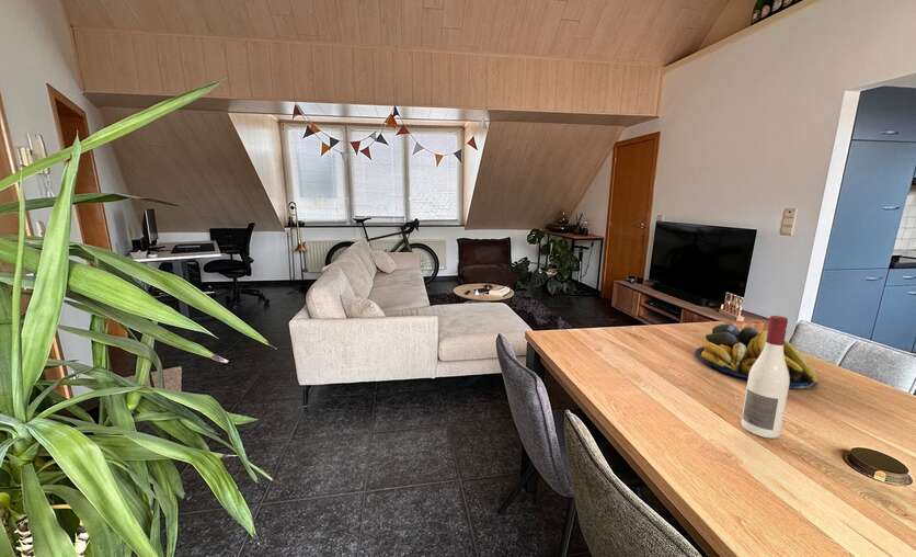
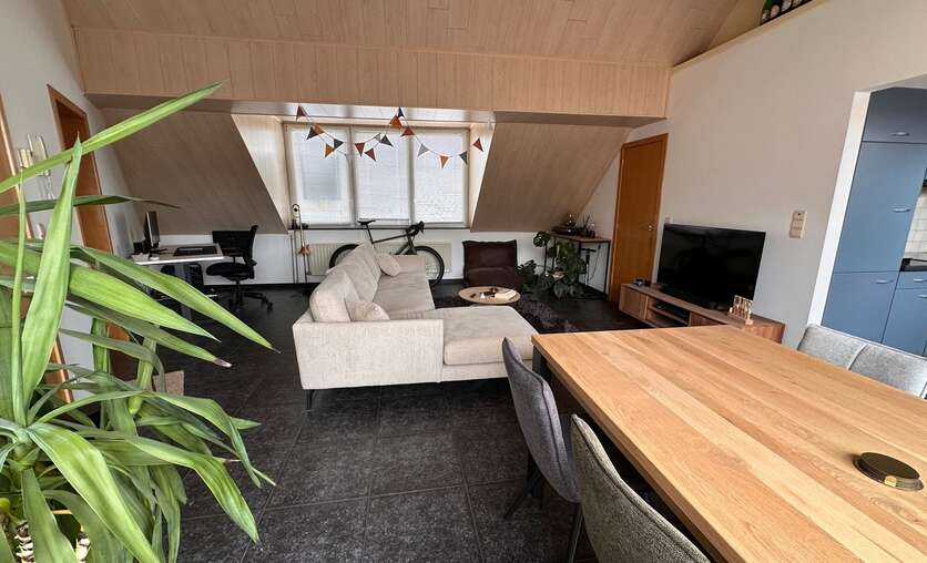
- alcohol (769, 375)
- fruit bowl (755, 348)
